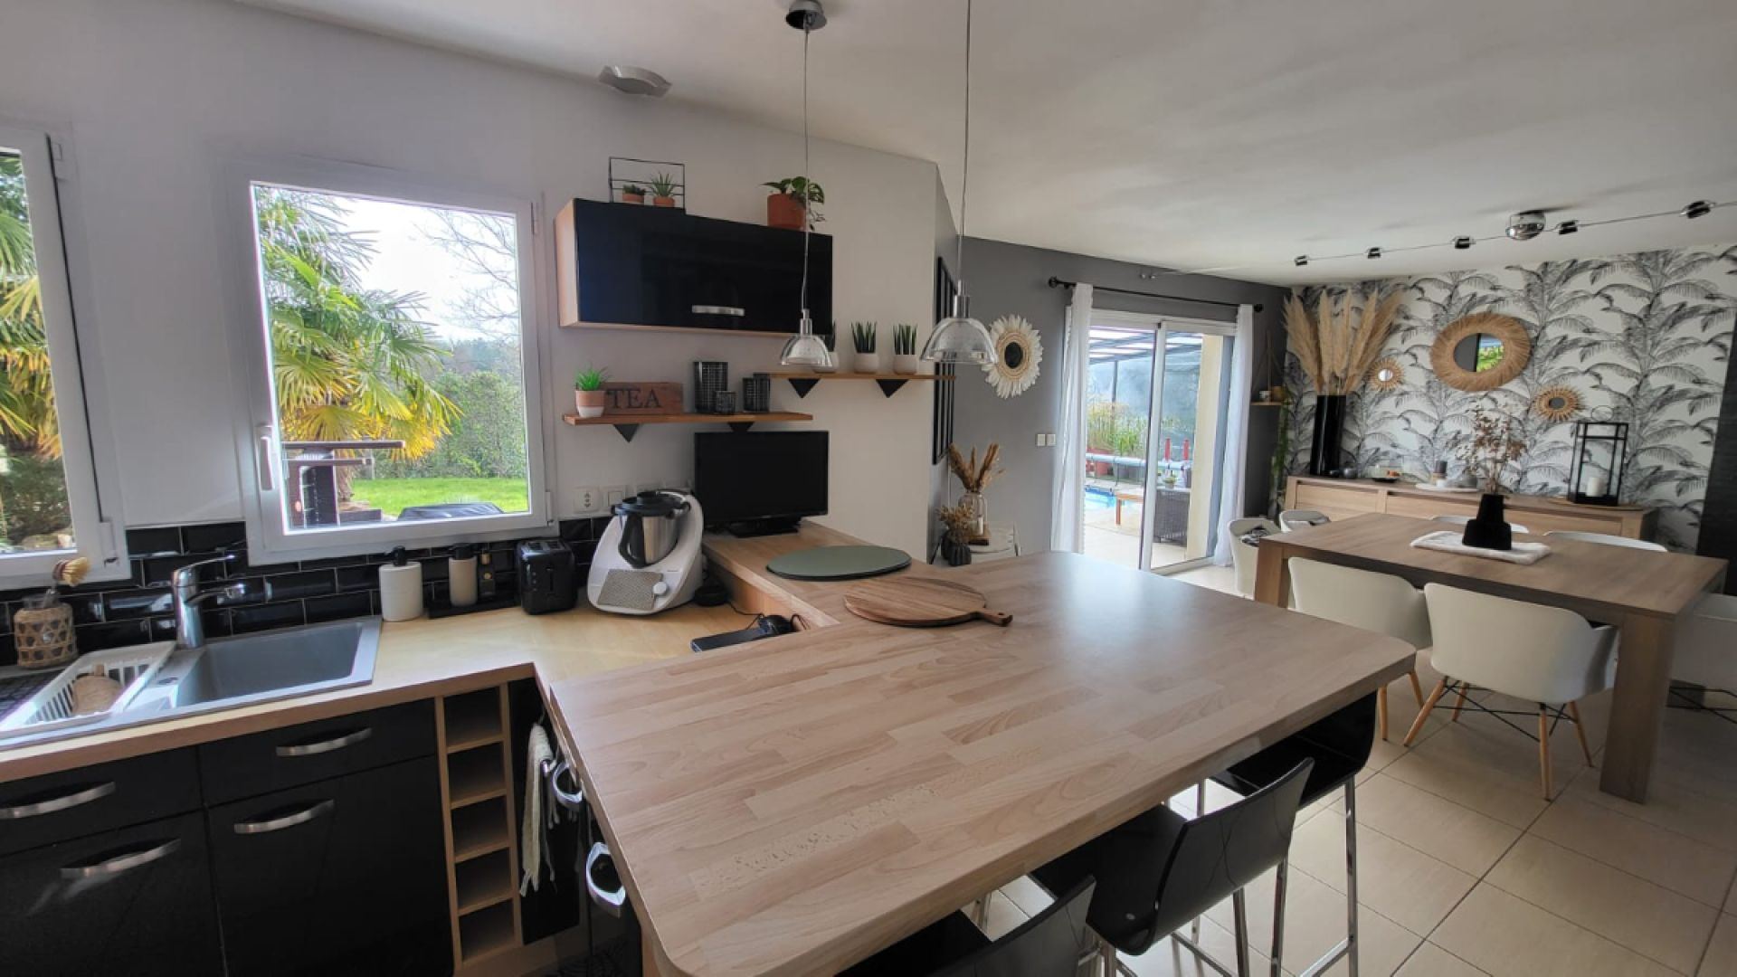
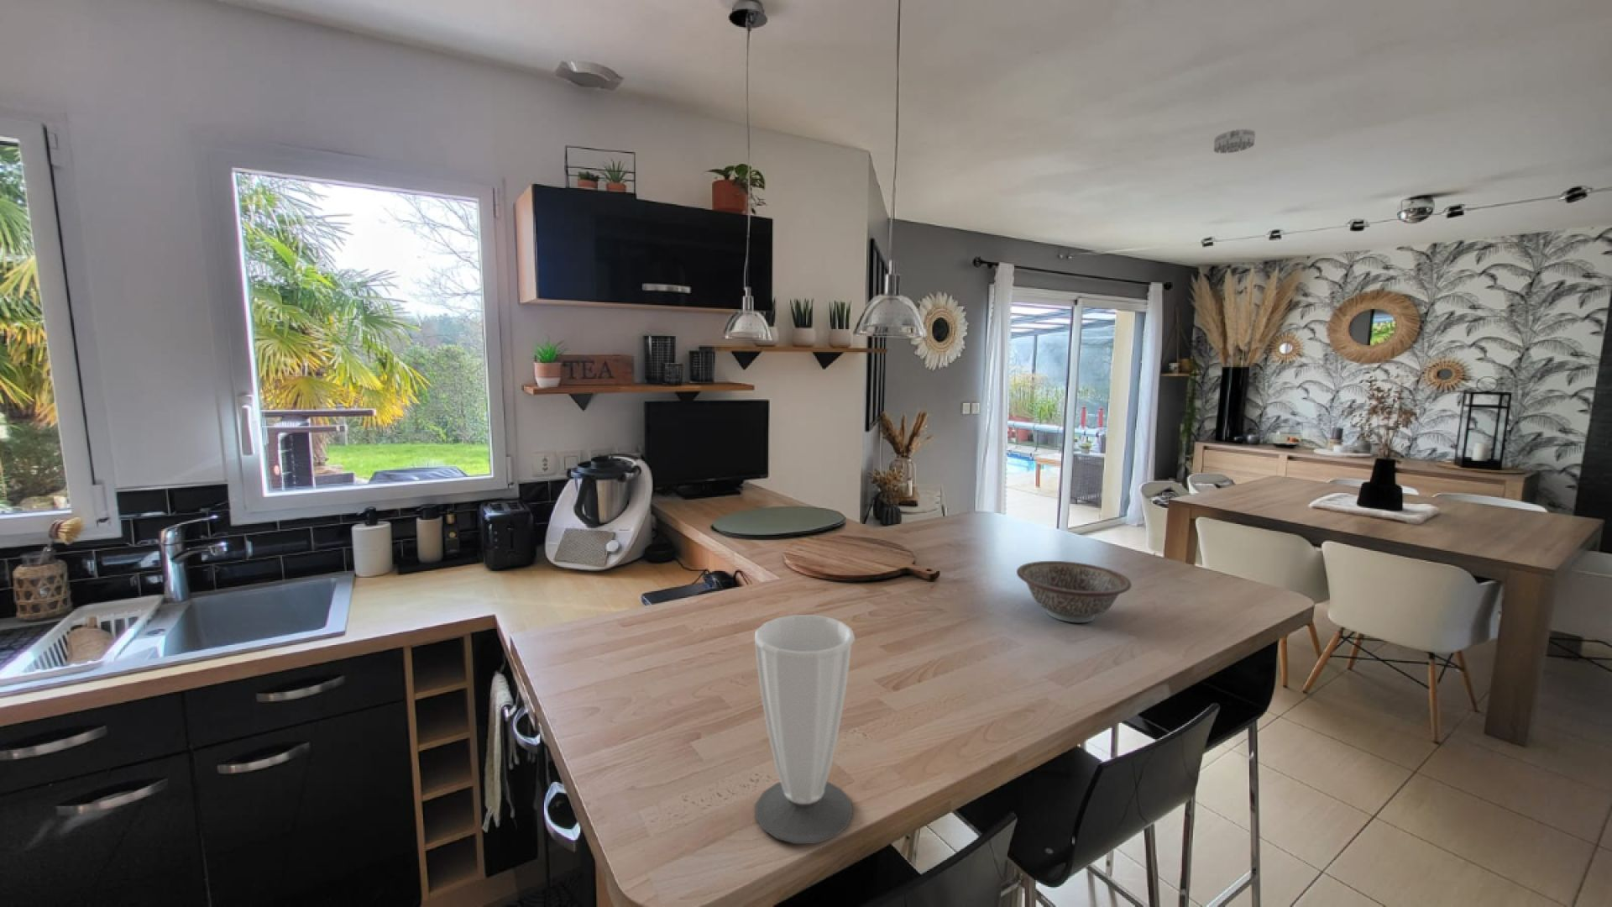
+ cup (804, 722)
+ decorative bowl (1071, 595)
+ smoke detector (1234, 141)
